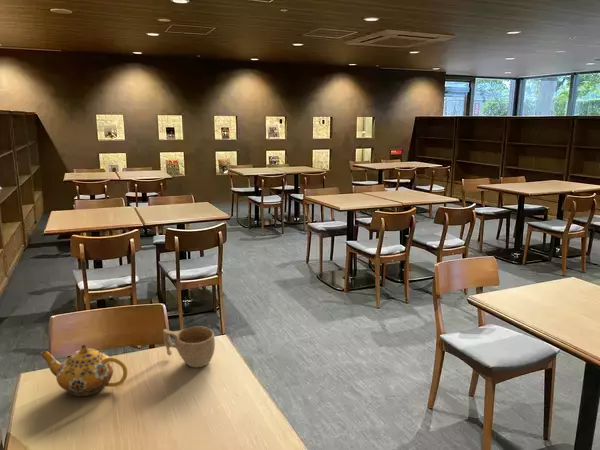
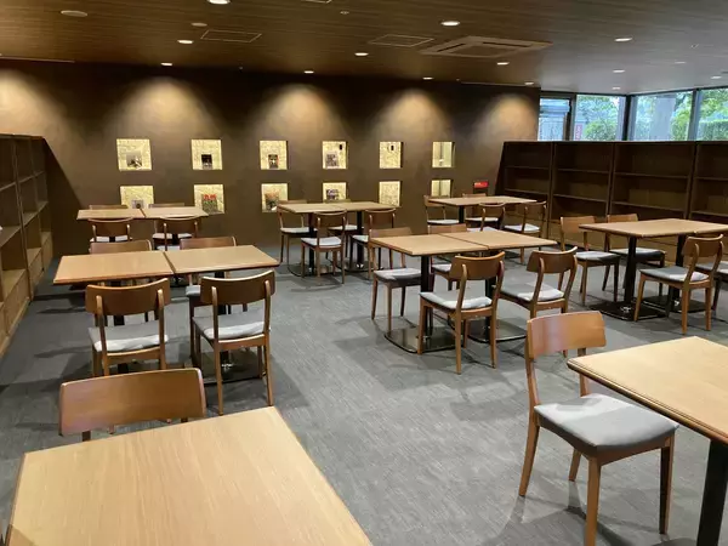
- teapot (84, 366)
- cup (189, 346)
